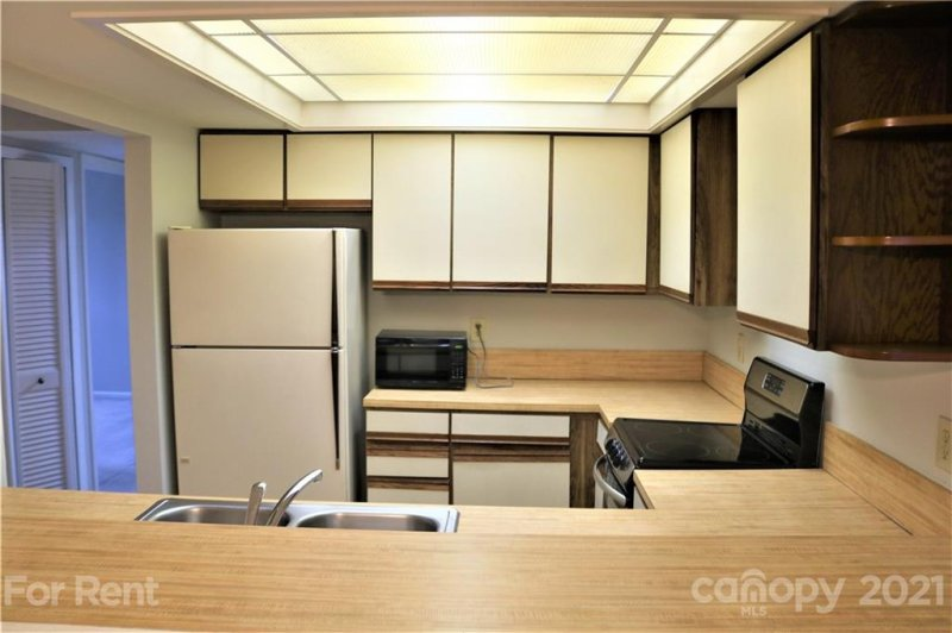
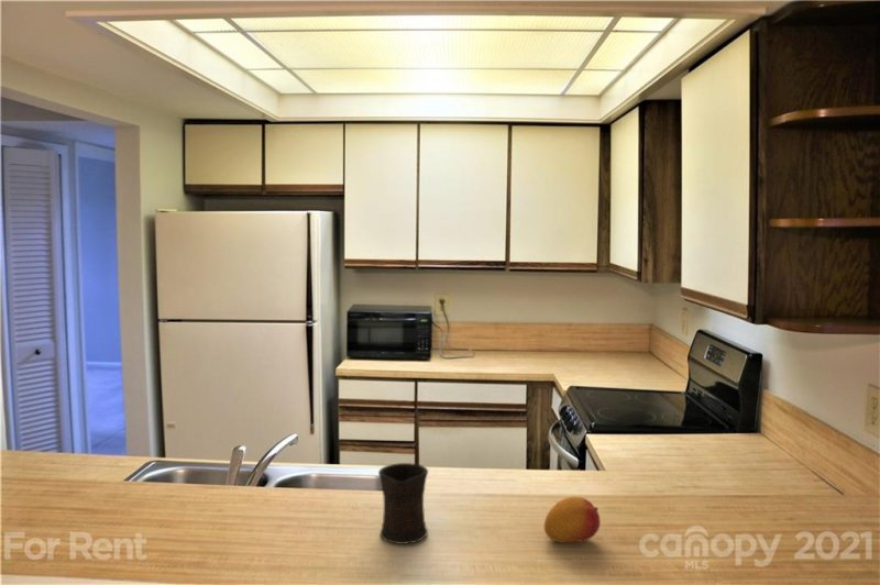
+ mug (404, 500)
+ fruit (572, 519)
